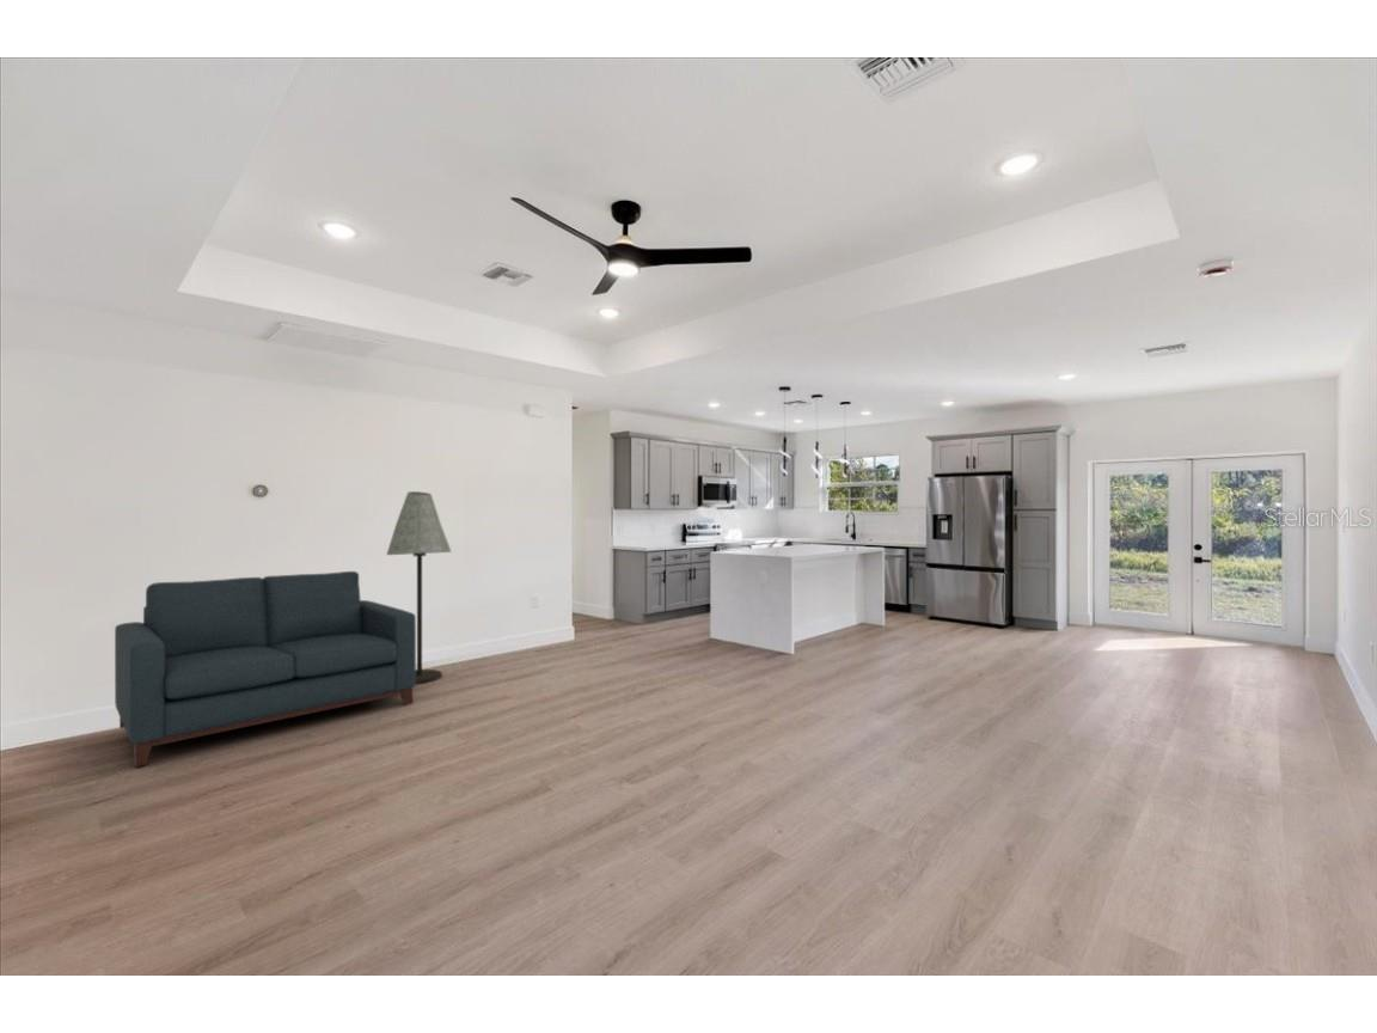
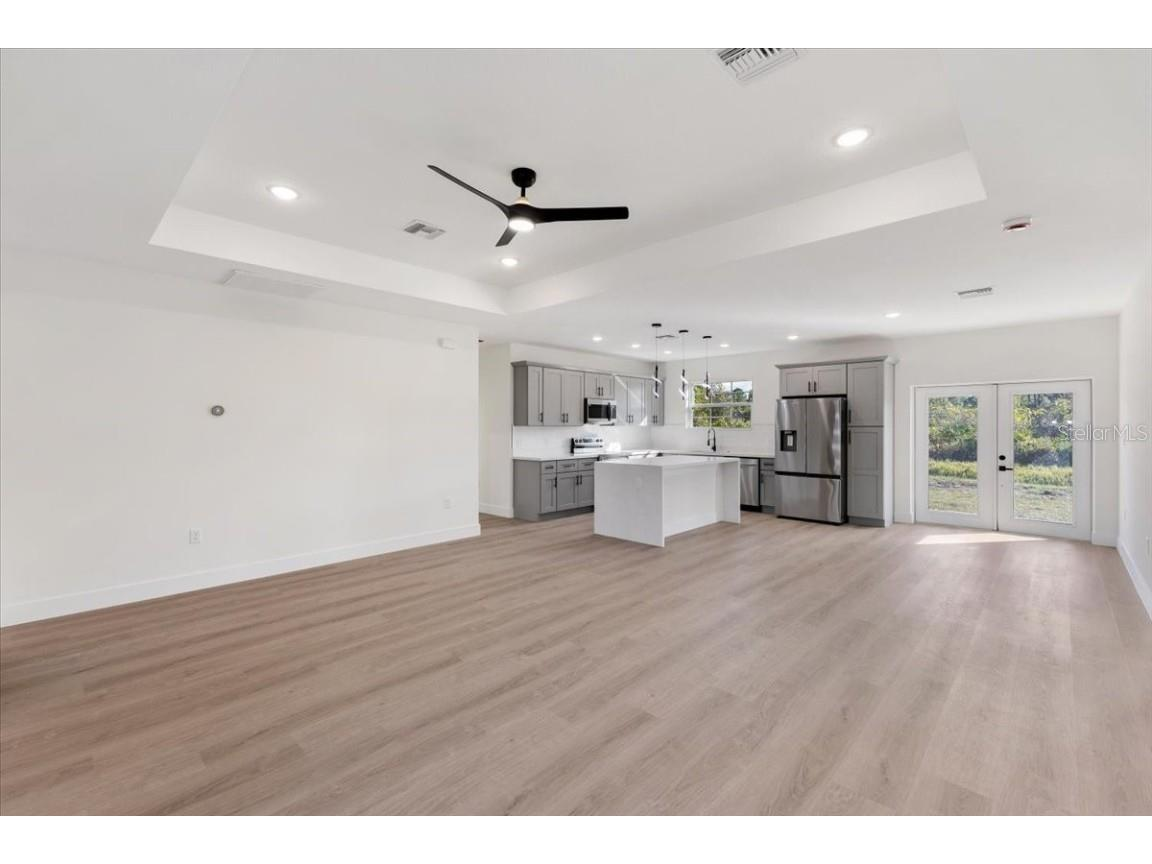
- sofa (274, 647)
- floor lamp (420, 585)
